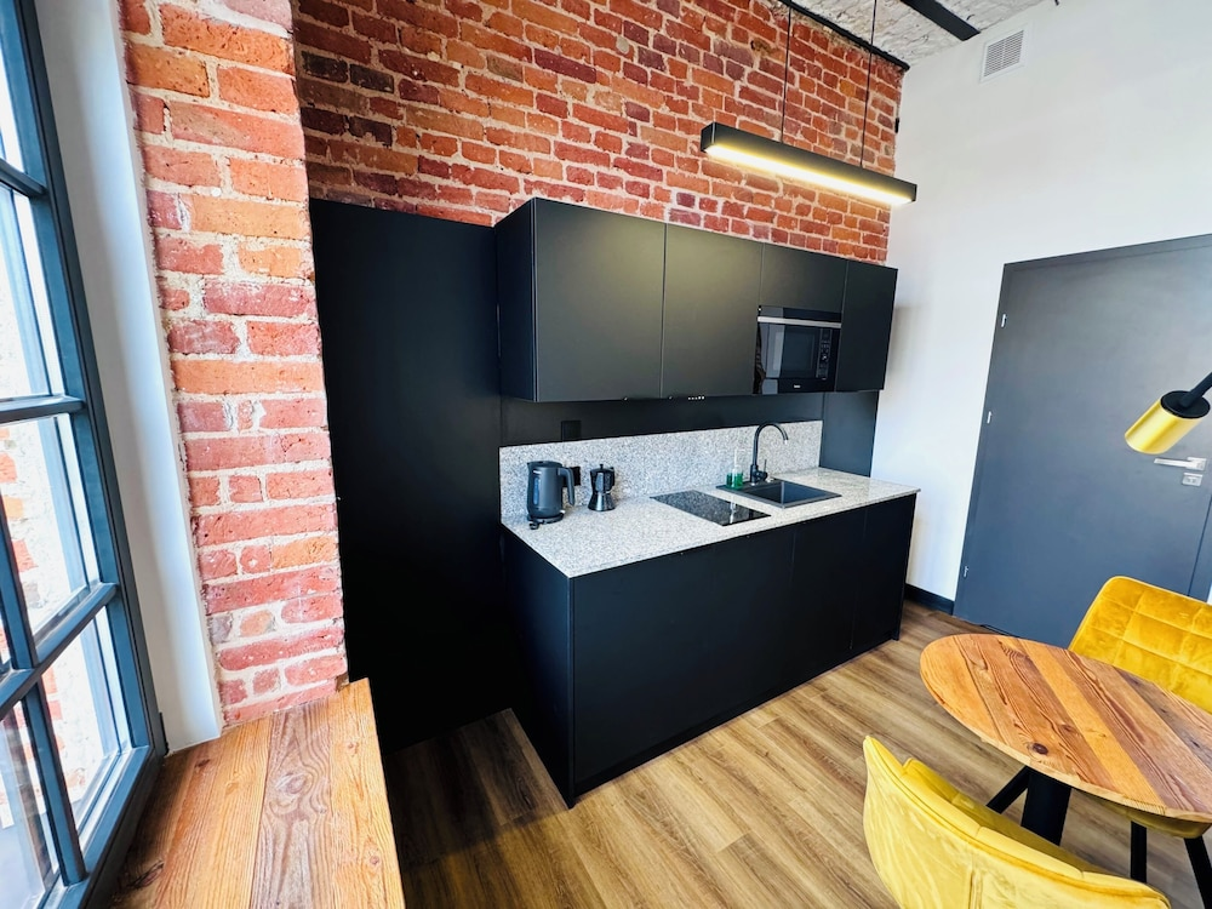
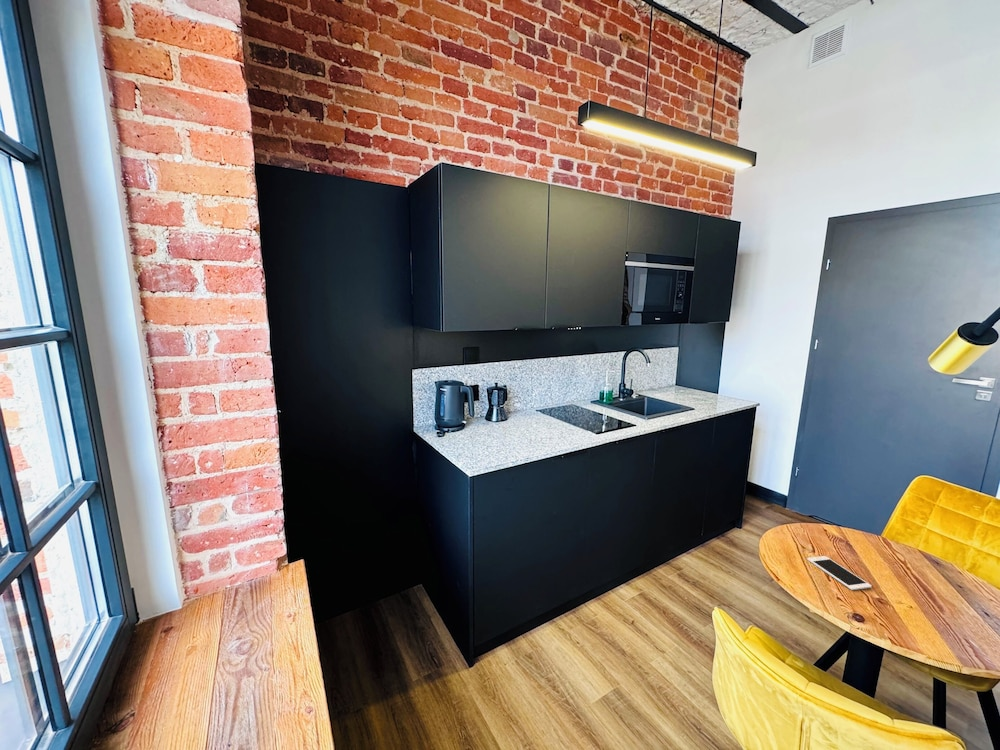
+ cell phone (837, 571)
